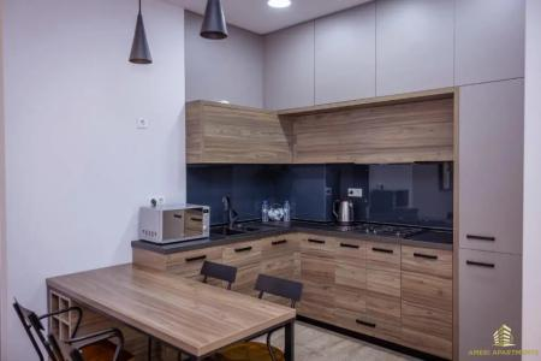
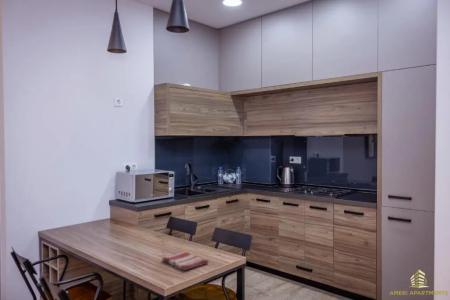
+ dish towel (184, 259)
